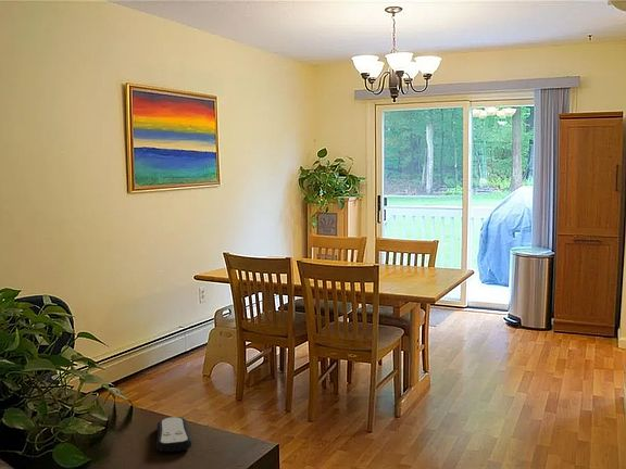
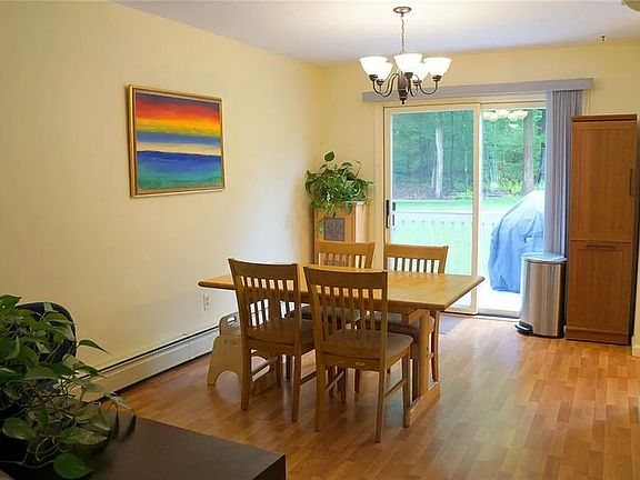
- remote control (173, 432)
